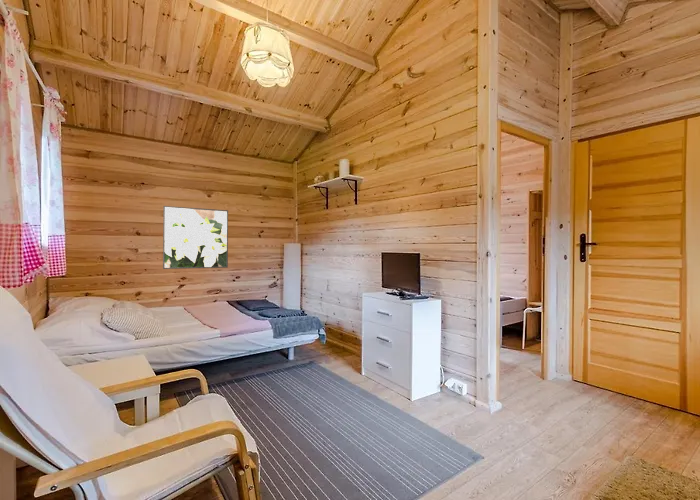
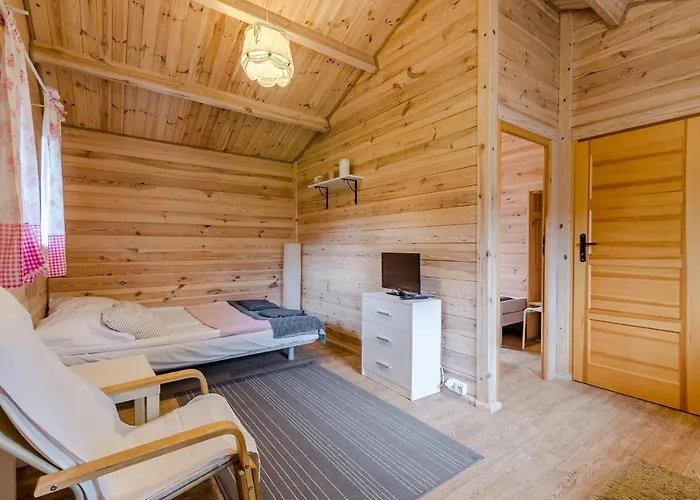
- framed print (197, 238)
